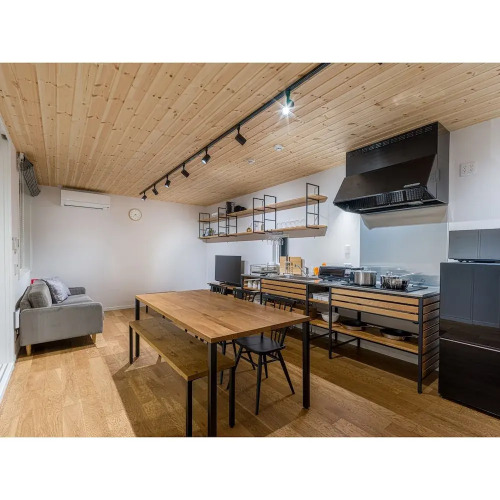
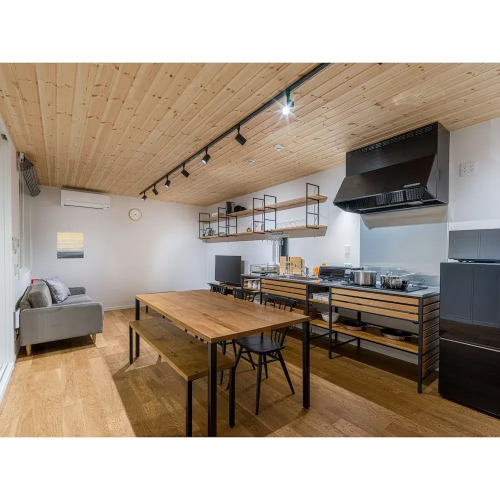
+ wall art (70, 245)
